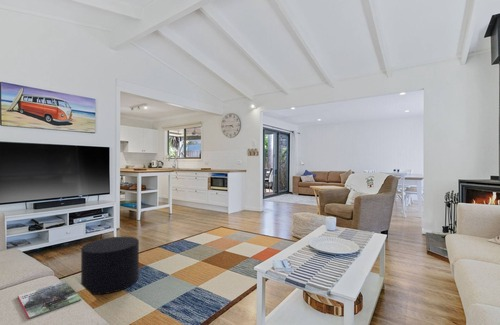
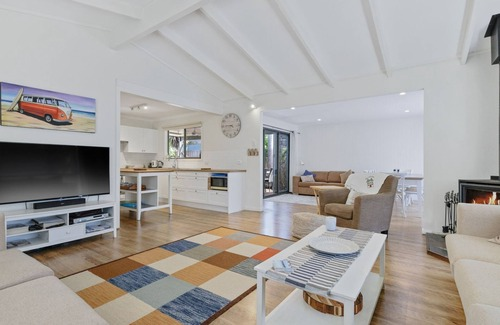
- stool (111, 262)
- magazine (49, 297)
